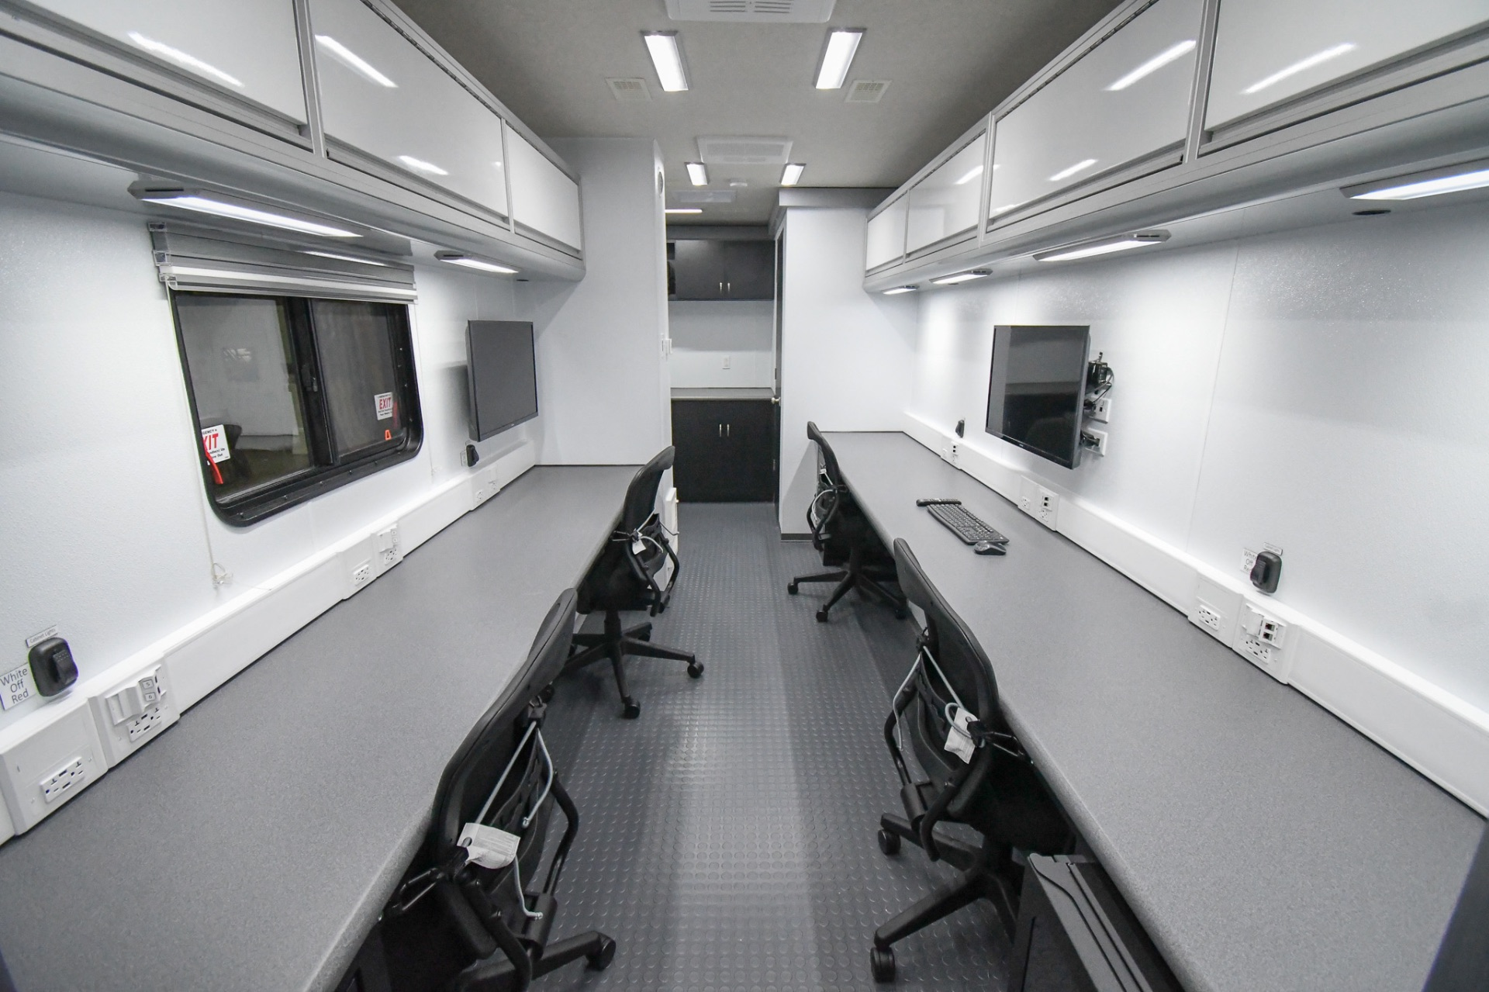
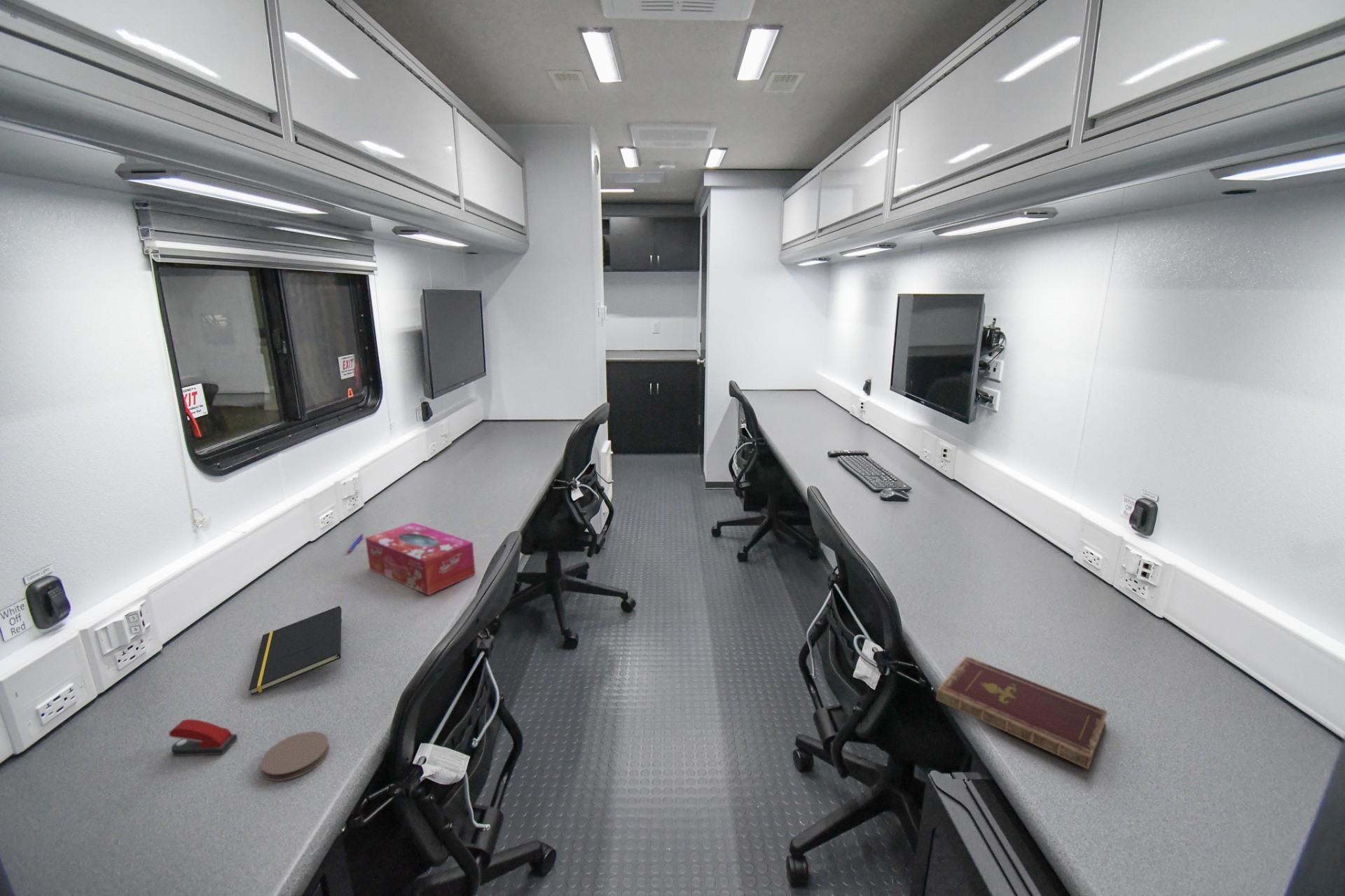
+ coaster (296, 754)
+ pen (355, 543)
+ stapler (200, 735)
+ tissue box (420, 556)
+ notepad (300, 646)
+ notebook (1019, 705)
